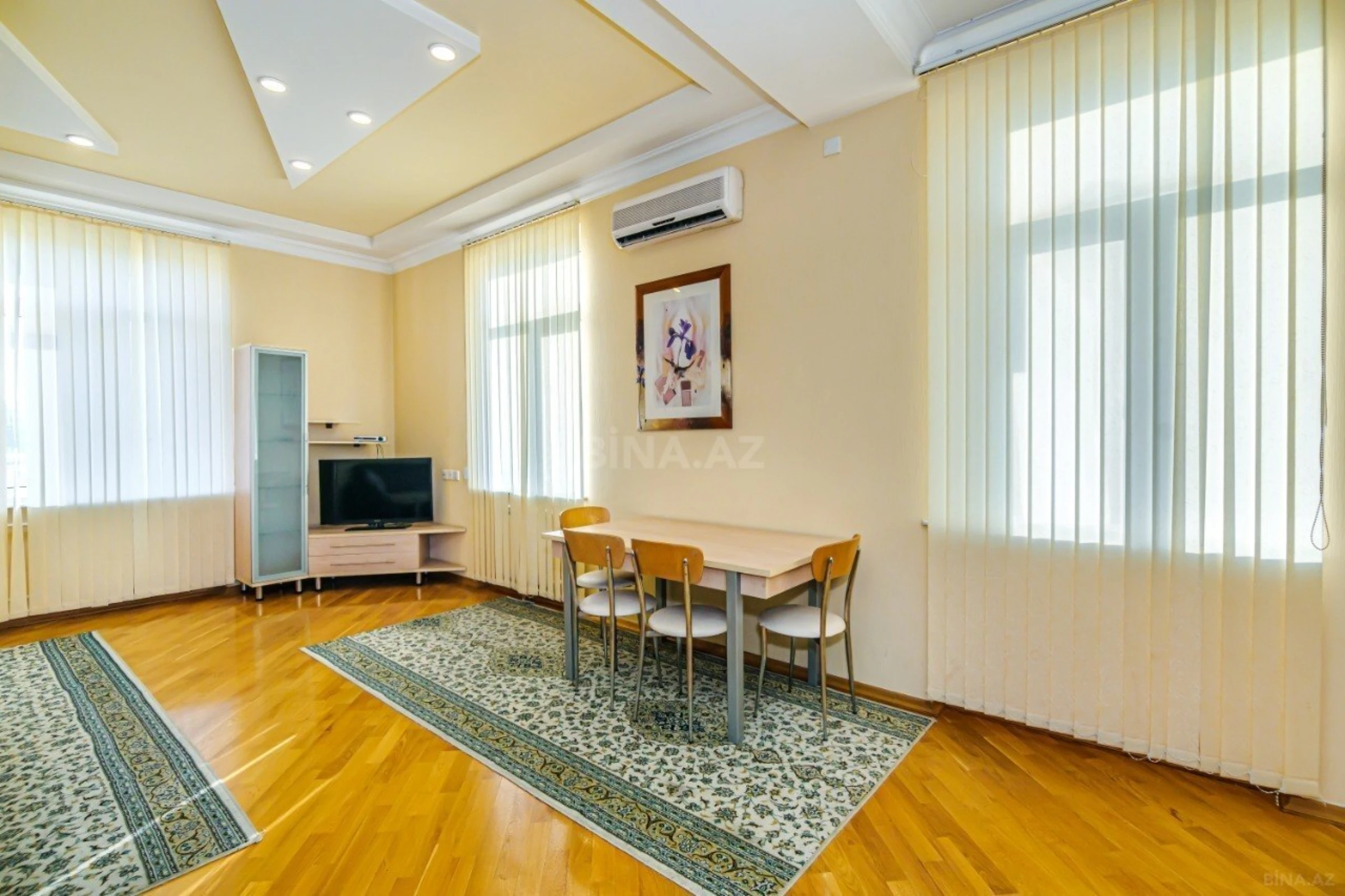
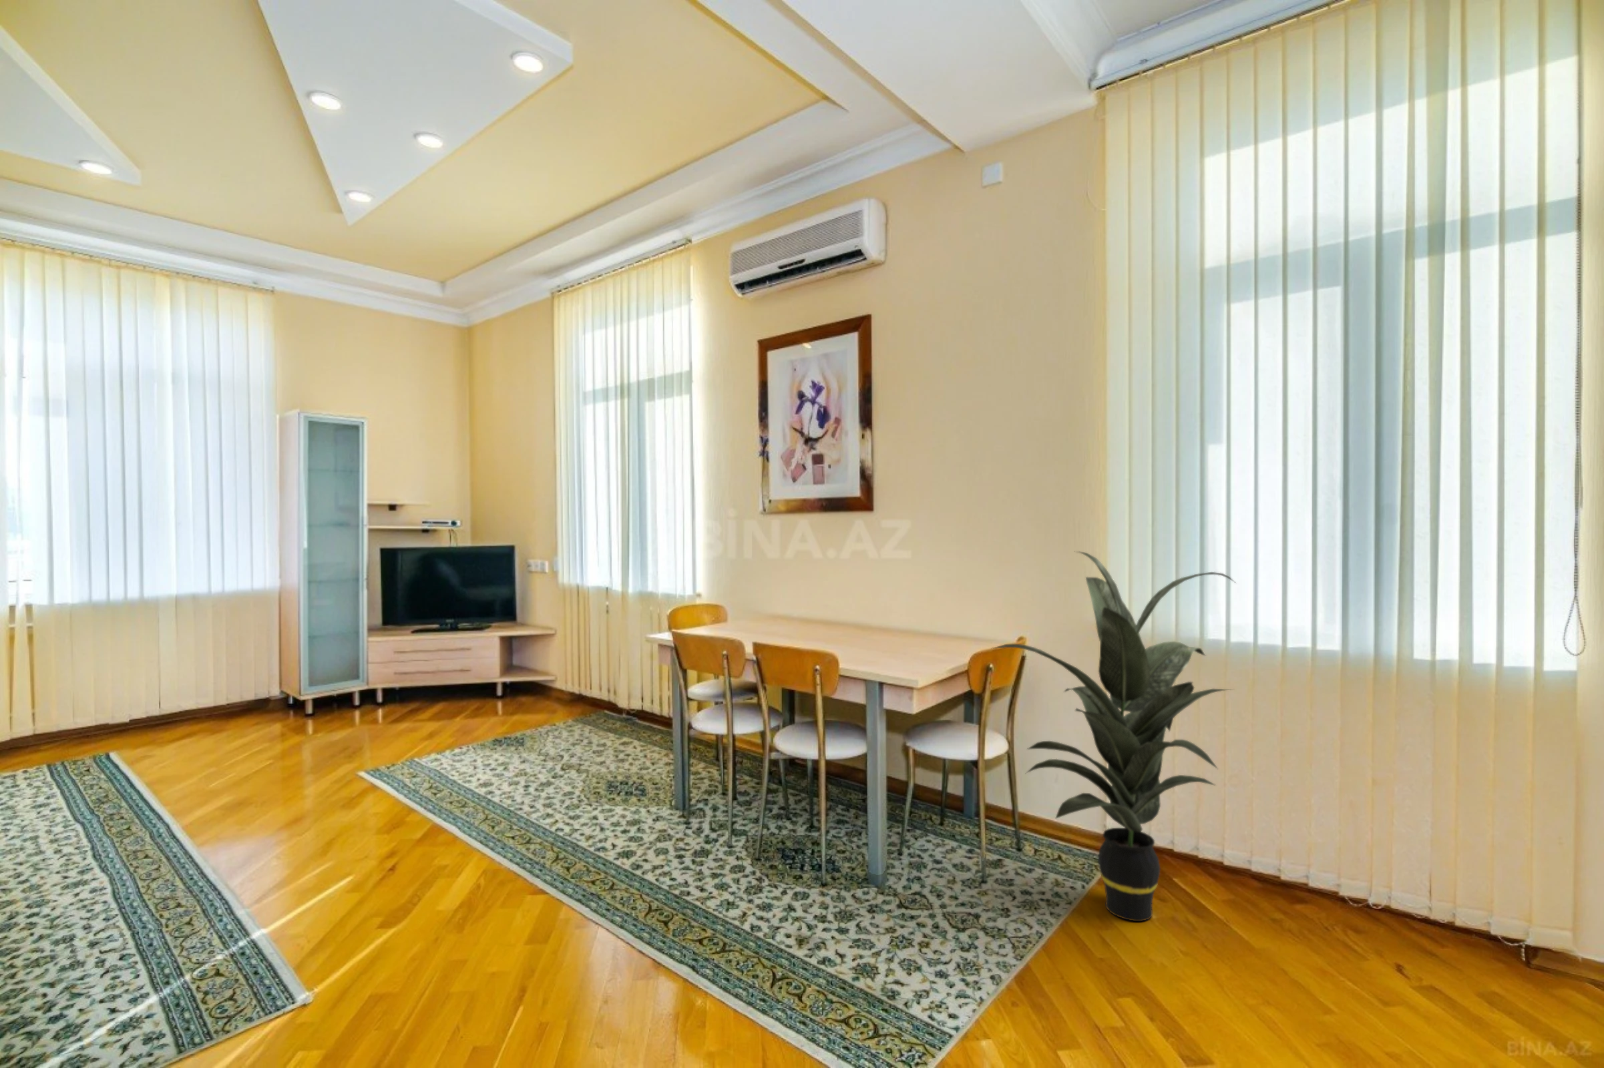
+ indoor plant (1117, 727)
